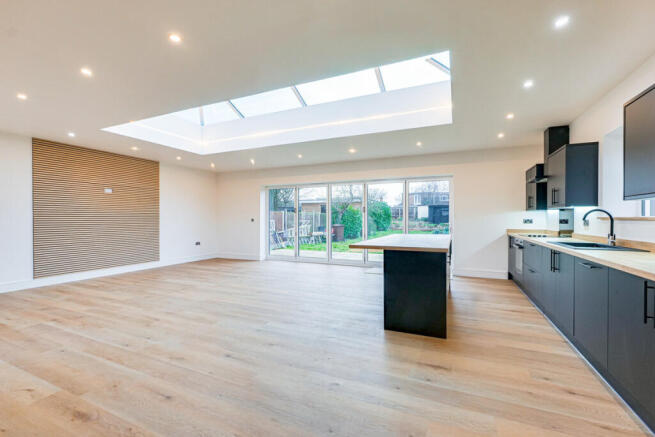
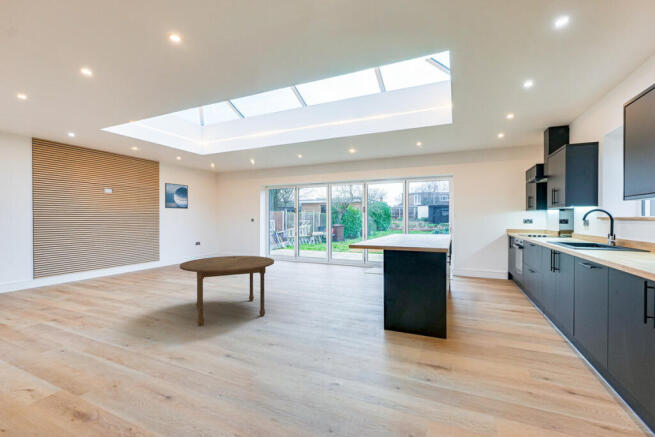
+ dining table (226, 275)
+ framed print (176, 196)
